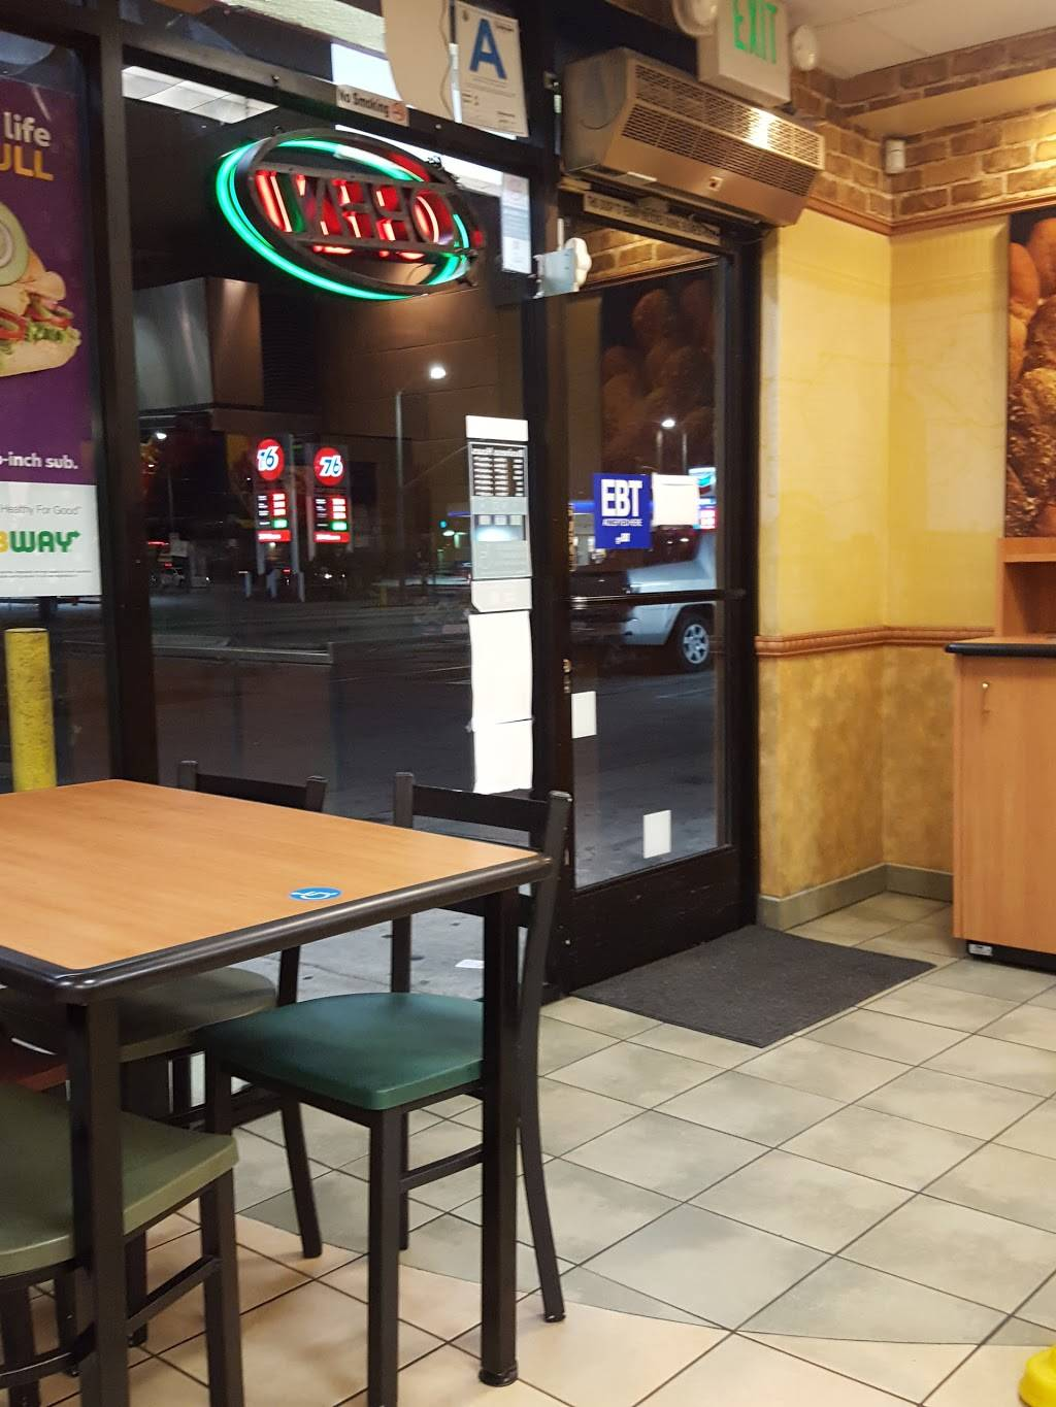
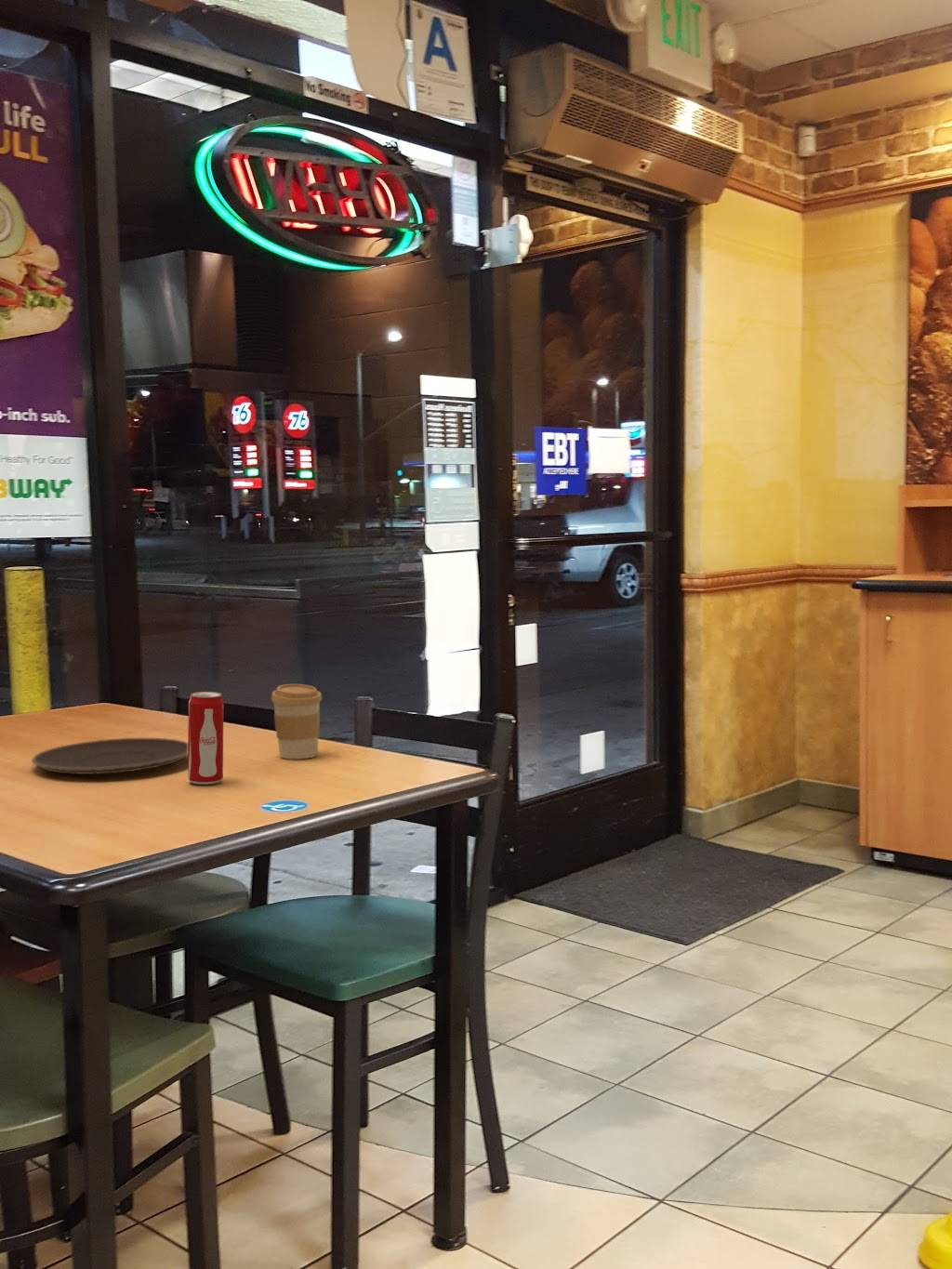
+ beverage can (205, 737)
+ plate (114, 758)
+ coffee cup (297, 720)
